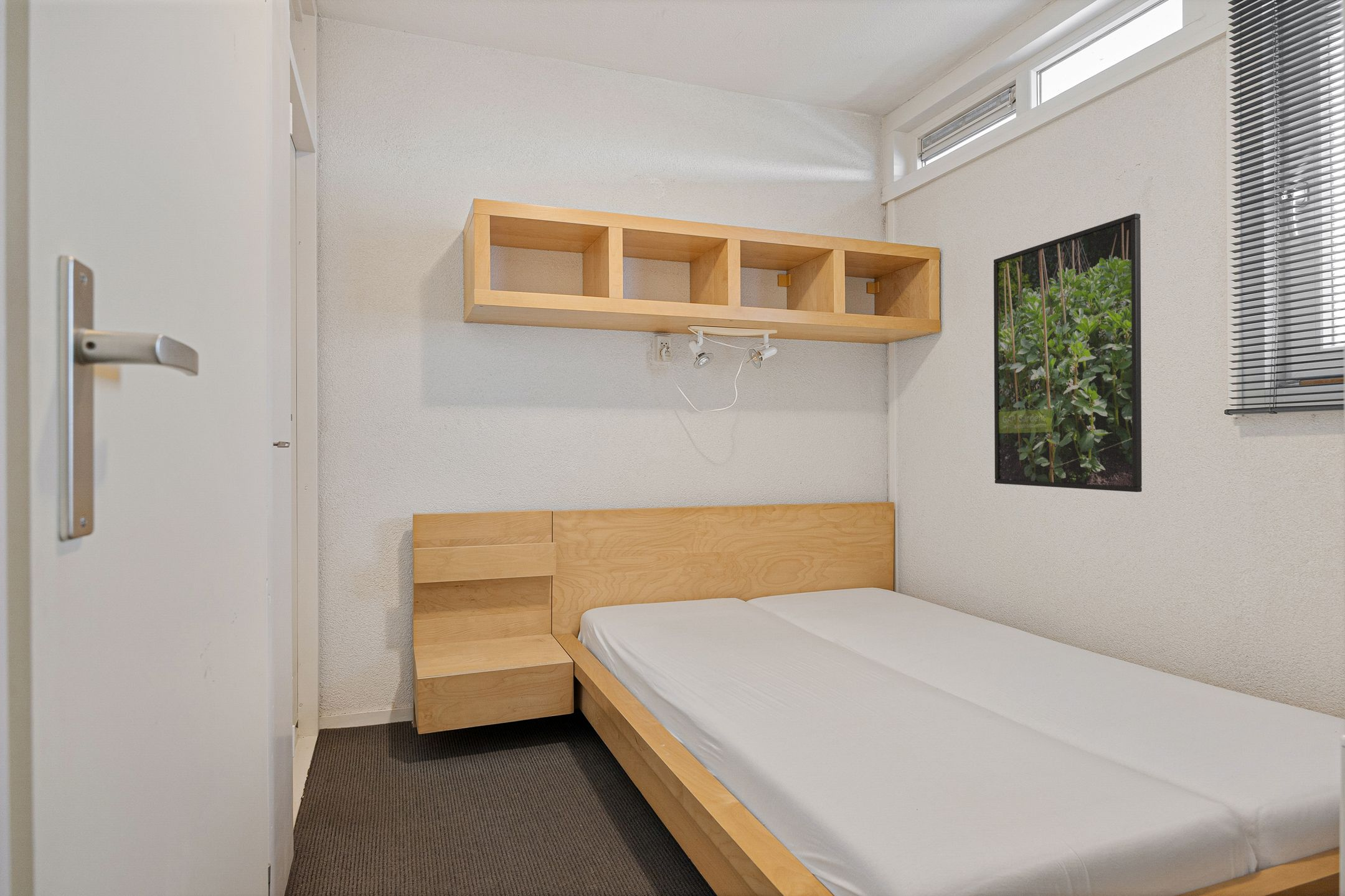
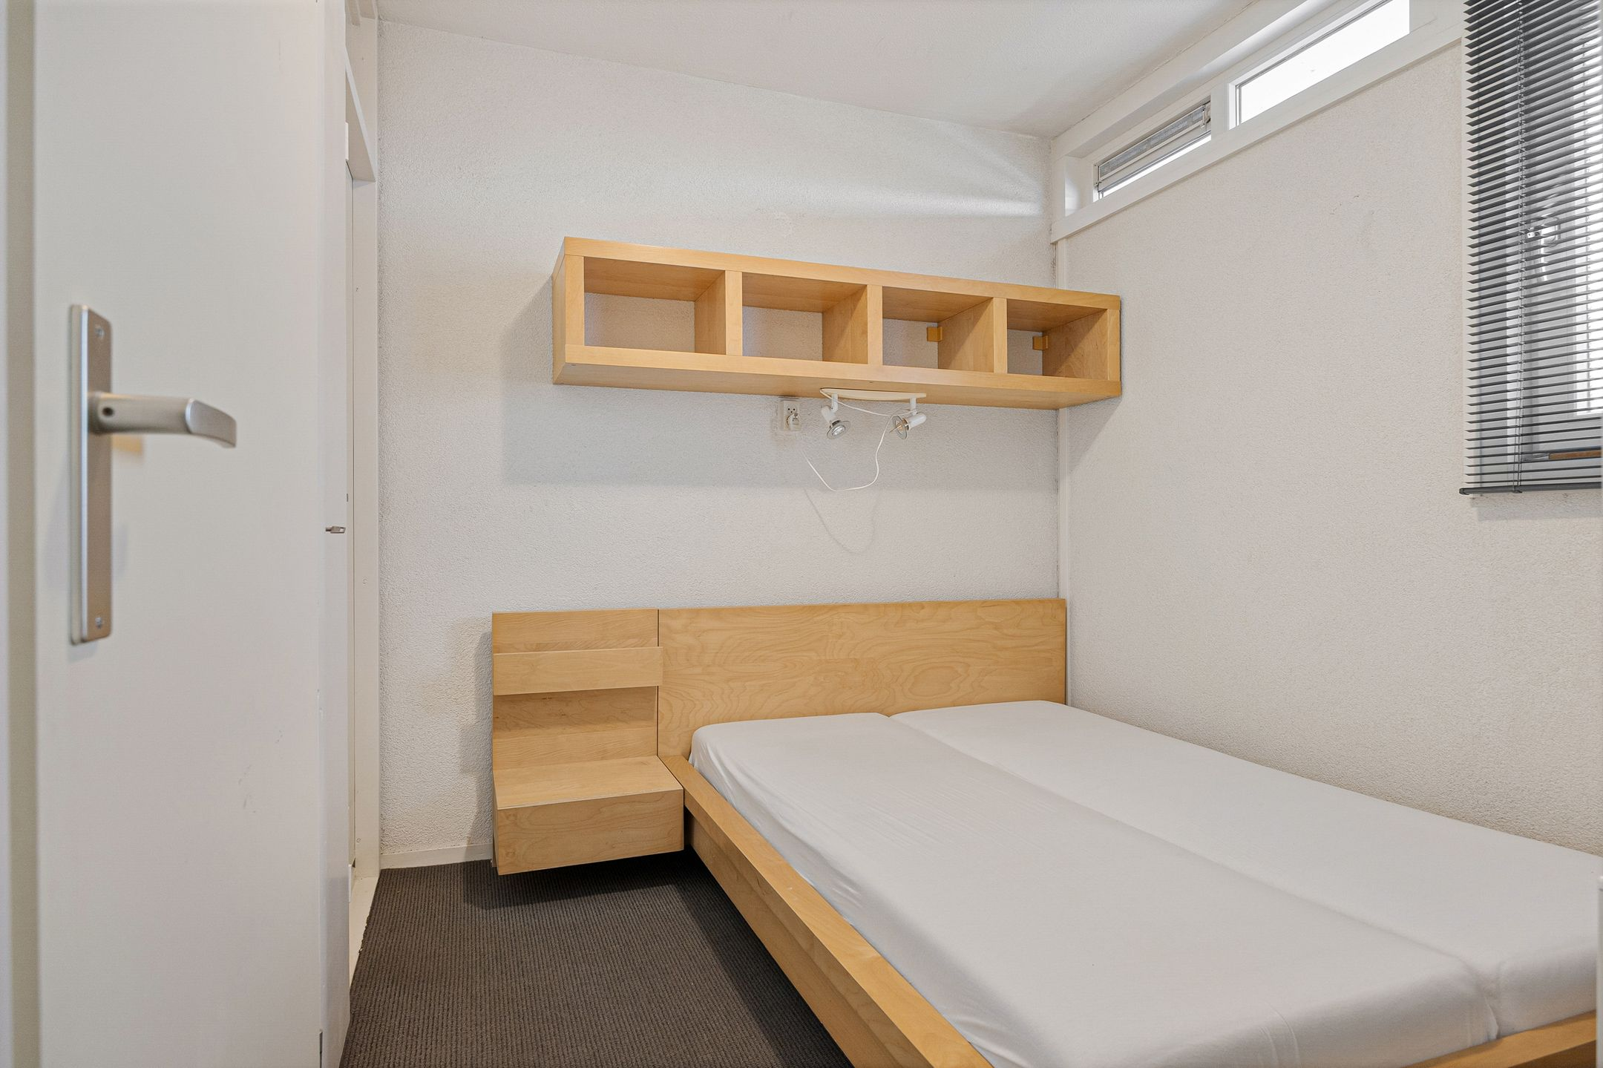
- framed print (1059, 363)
